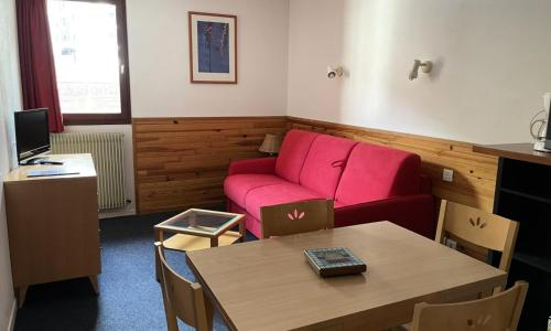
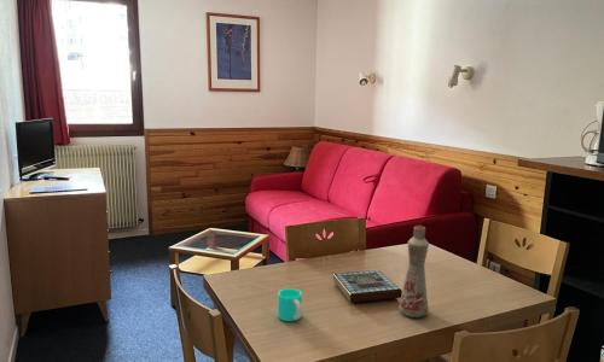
+ bottle (416, 269)
+ cup (291, 305)
